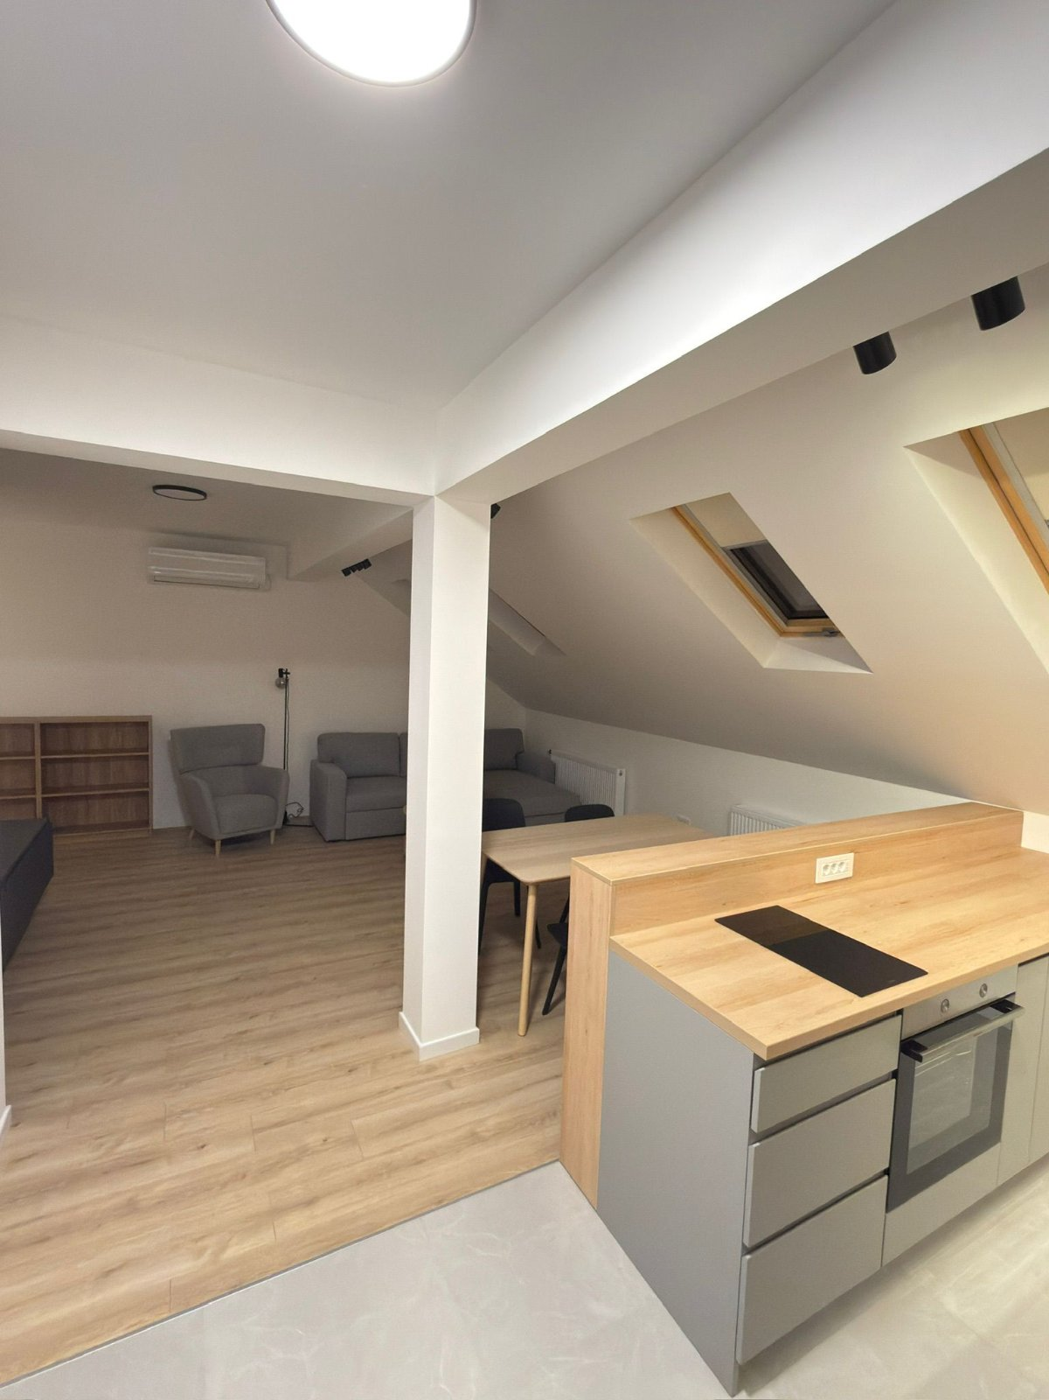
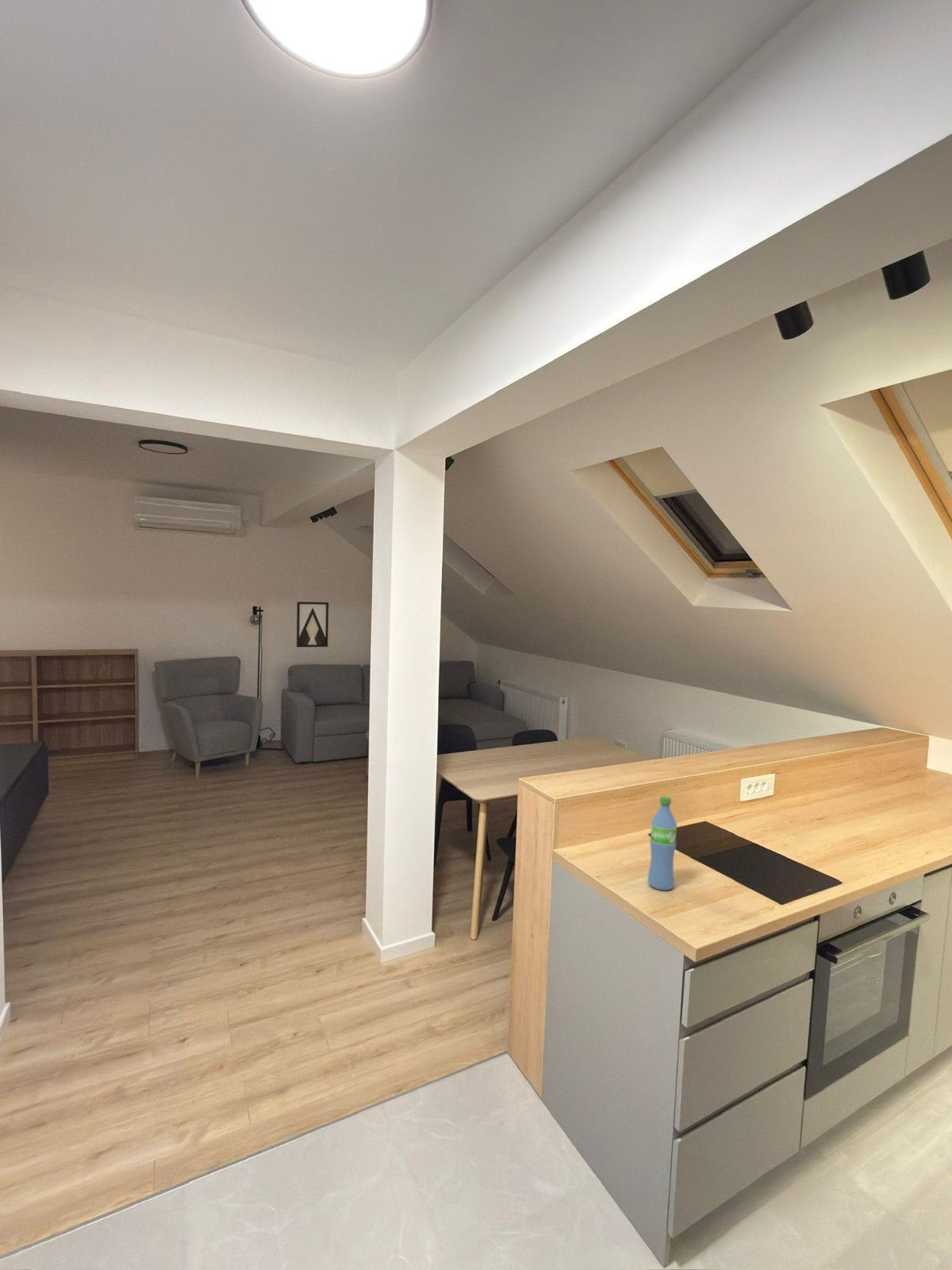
+ water bottle (662, 841)
+ wall art (313, 624)
